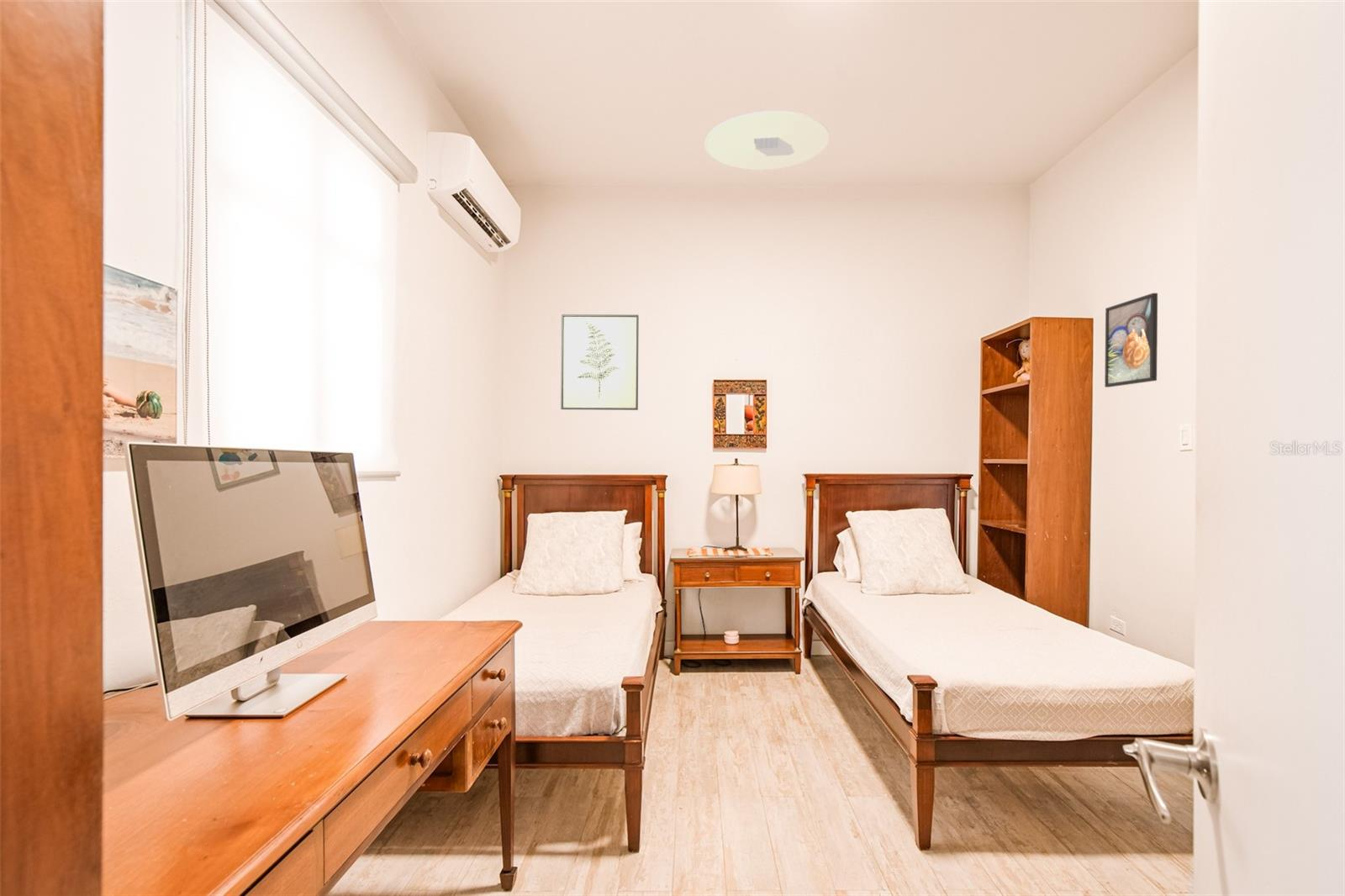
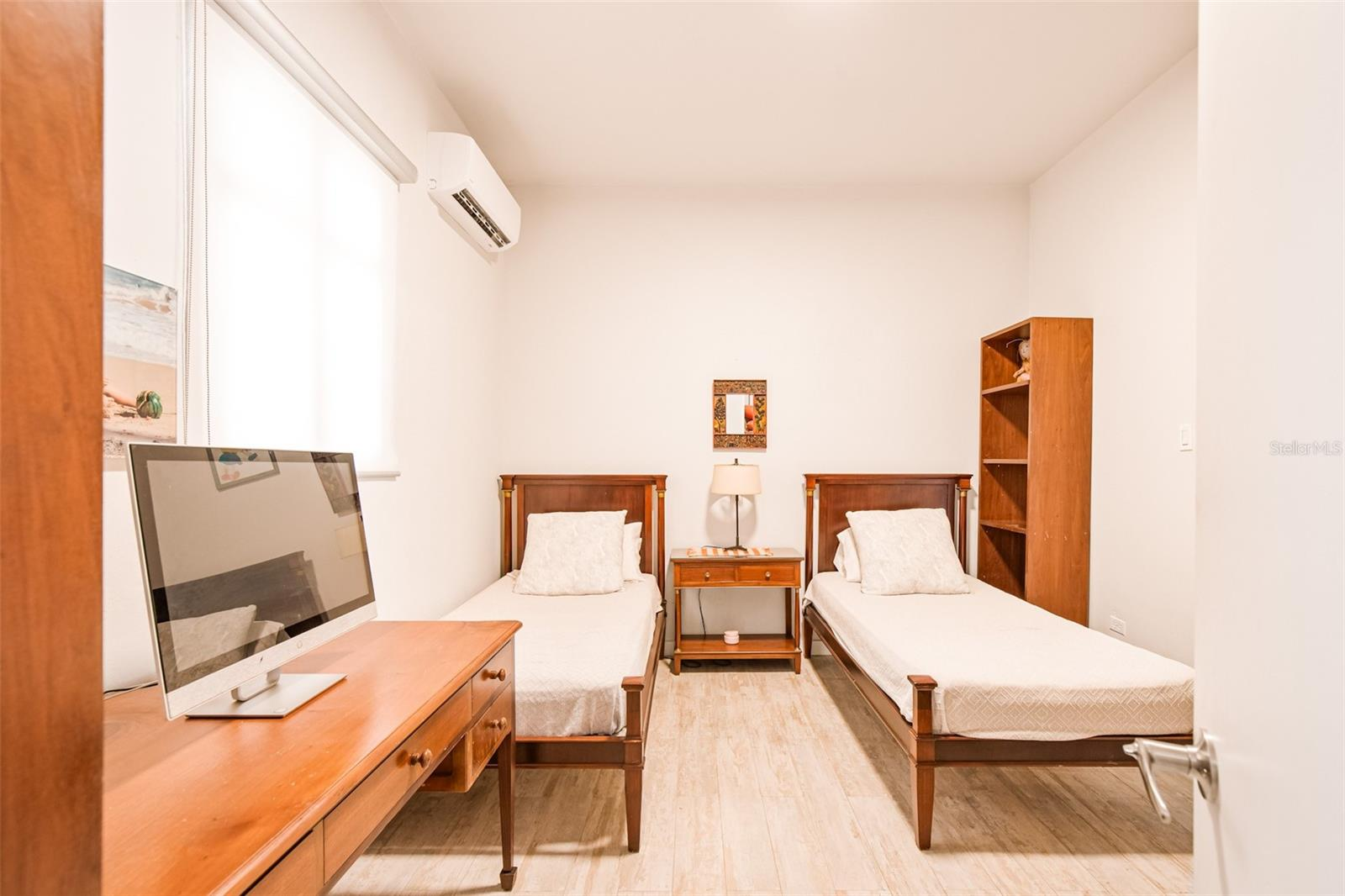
- ceiling light (766, 137)
- wall art (599, 362)
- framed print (1130, 342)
